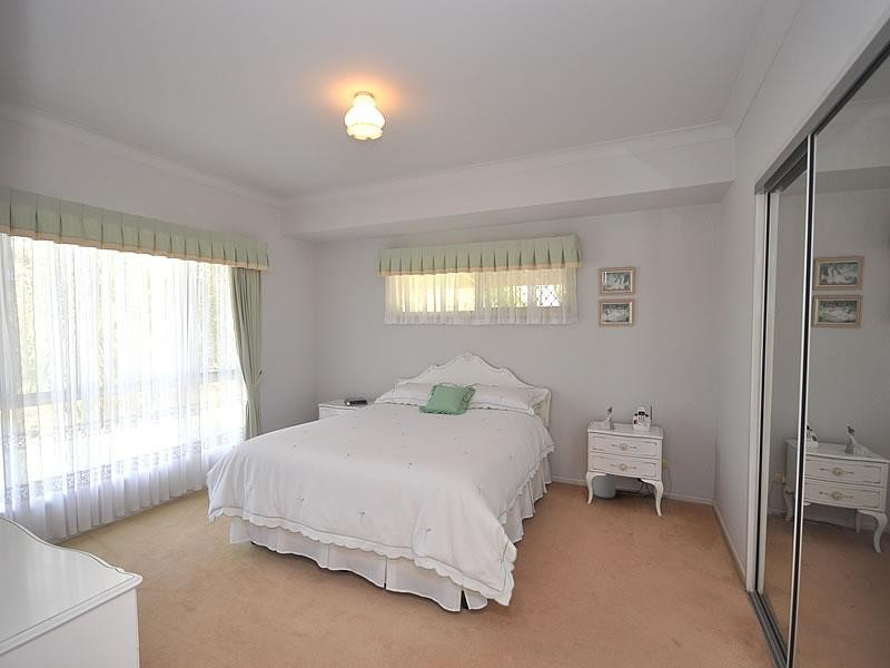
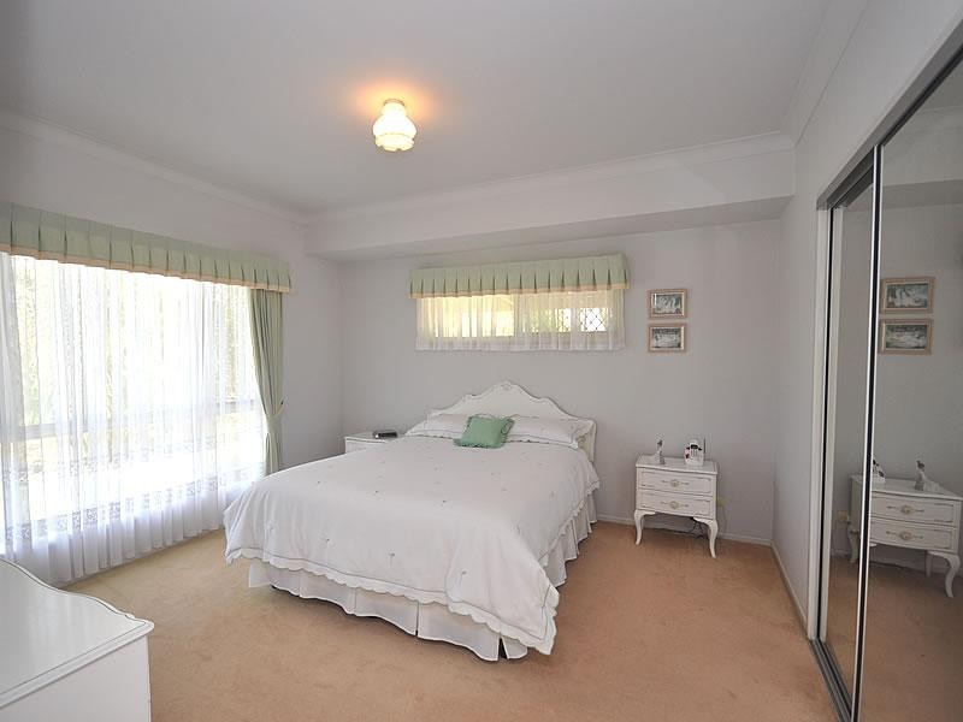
- wastebasket (603, 477)
